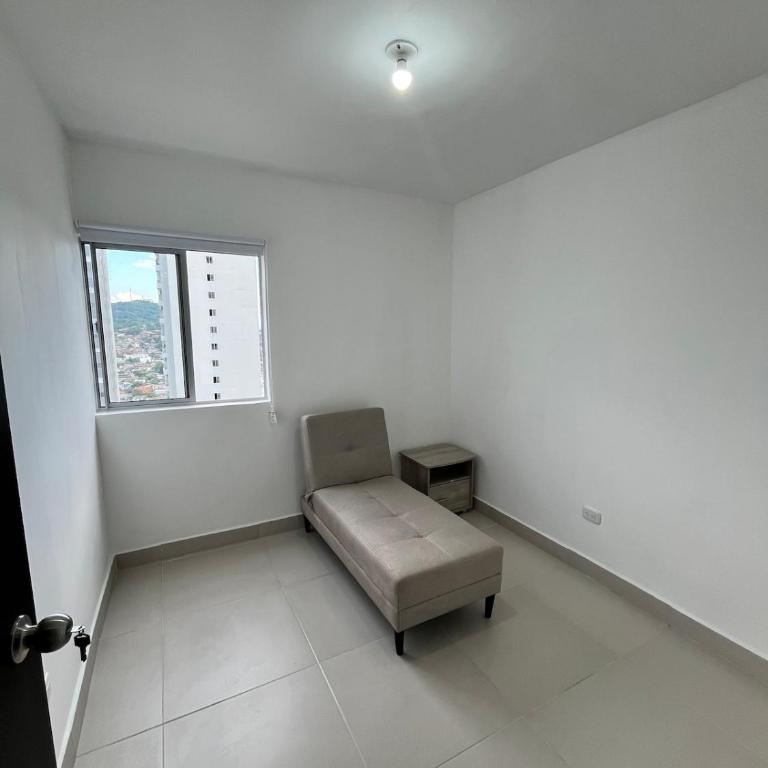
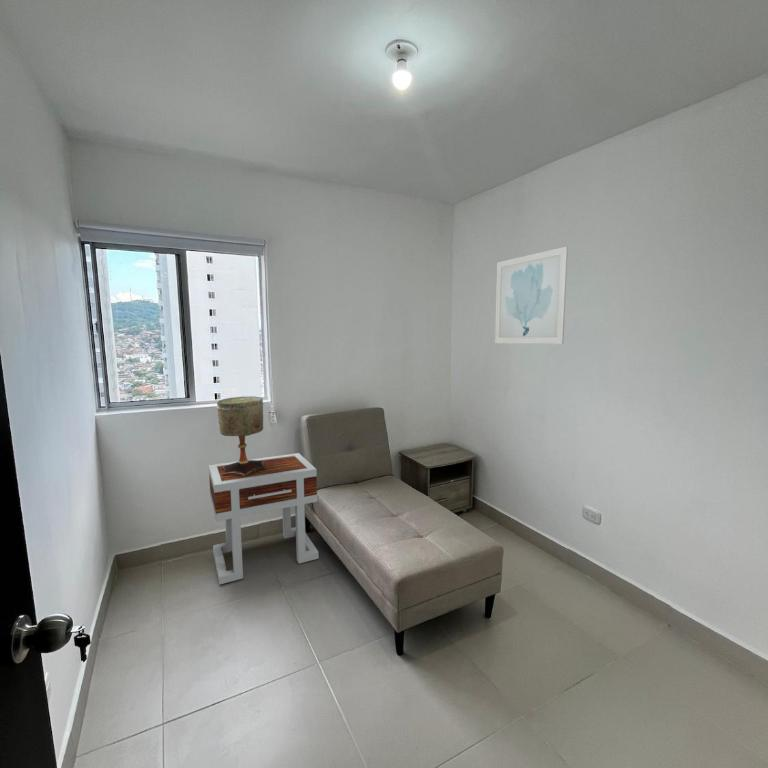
+ wall art (527, 300)
+ table lamp (241, 434)
+ side table (263, 511)
